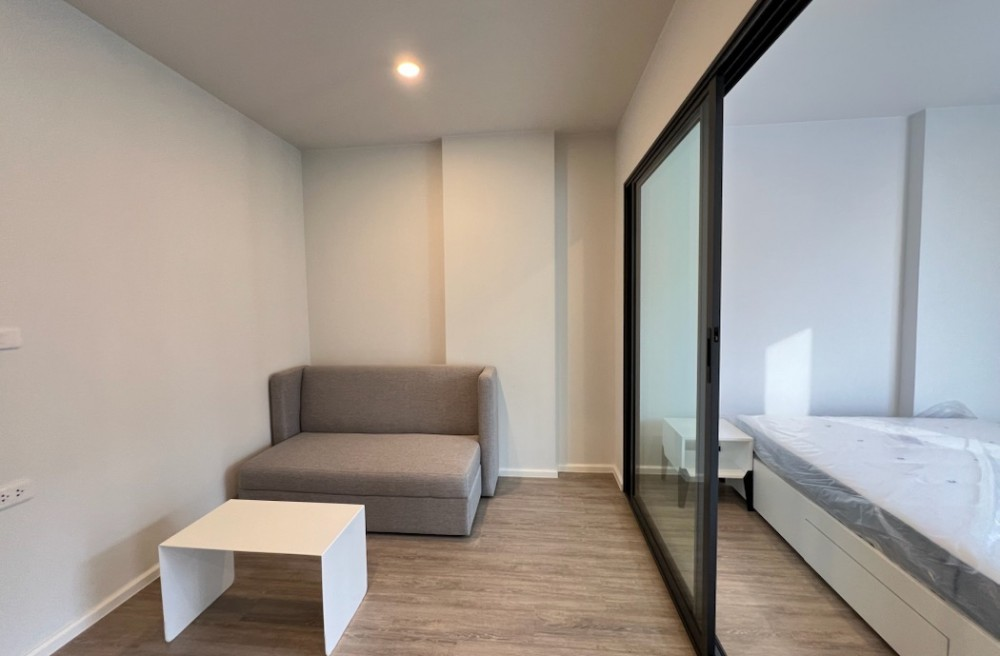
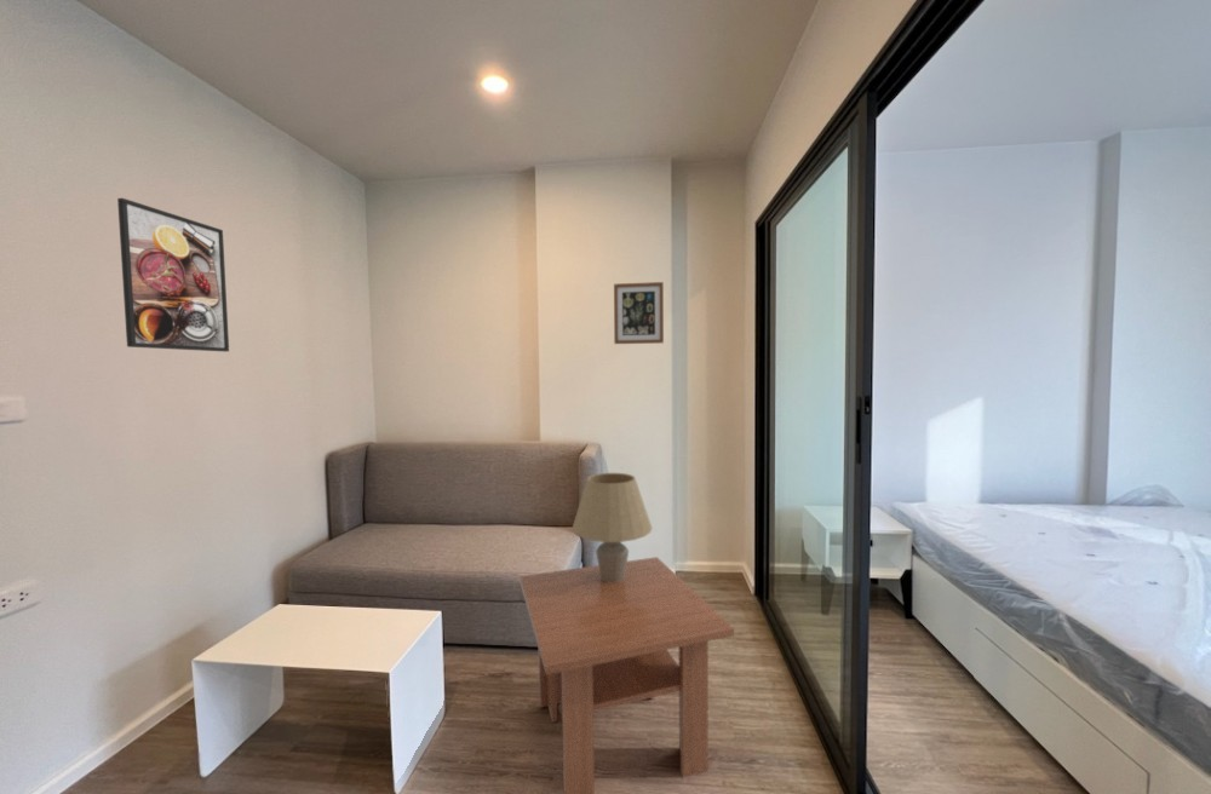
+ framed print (179, 282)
+ coffee table (614, 667)
+ wall art (638, 312)
+ table lamp (612, 527)
